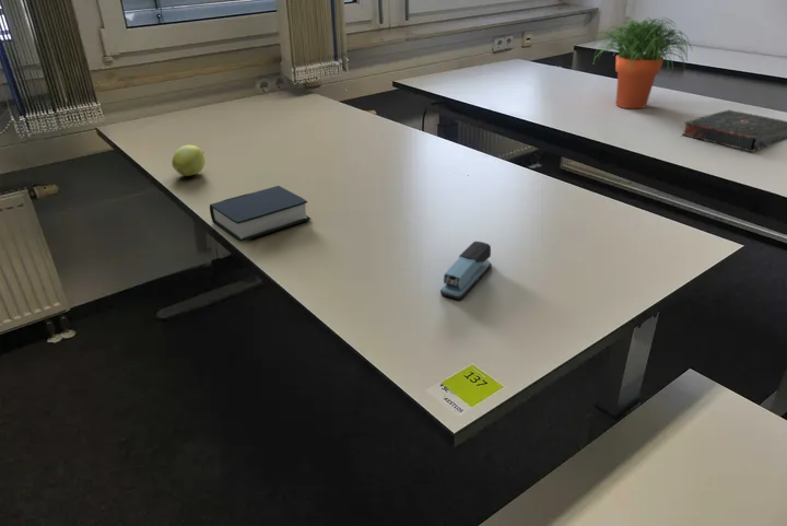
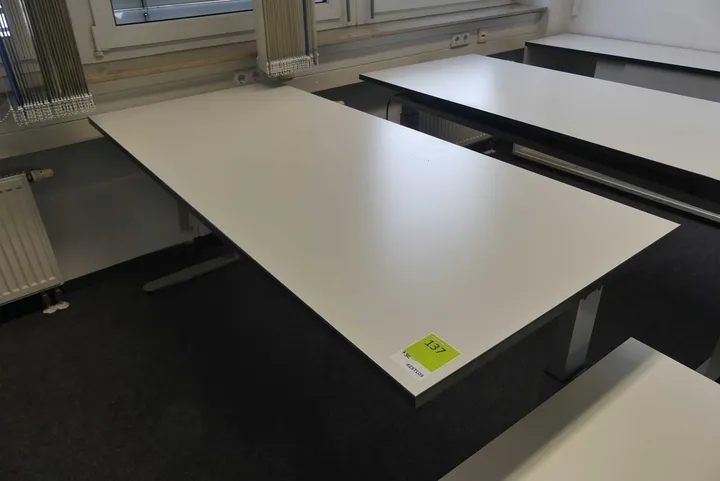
- apple (188, 160)
- stapler (468, 267)
- book (740, 128)
- potted plant (639, 62)
- book (260, 211)
